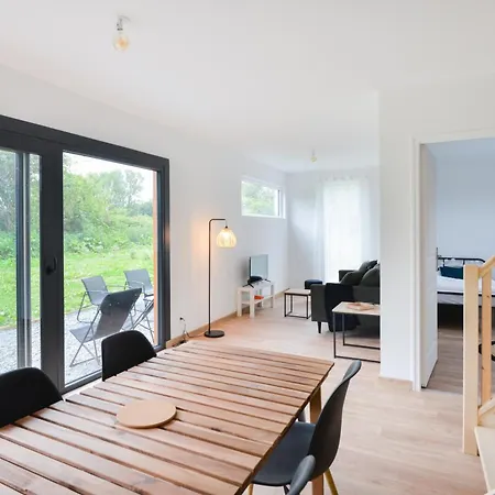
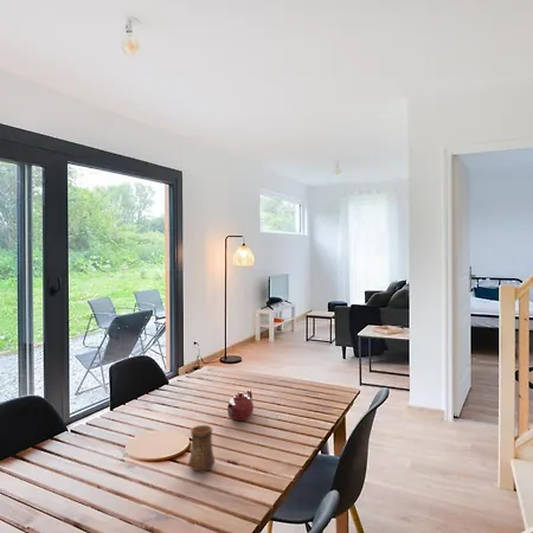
+ cup (201, 448)
+ teapot (240, 404)
